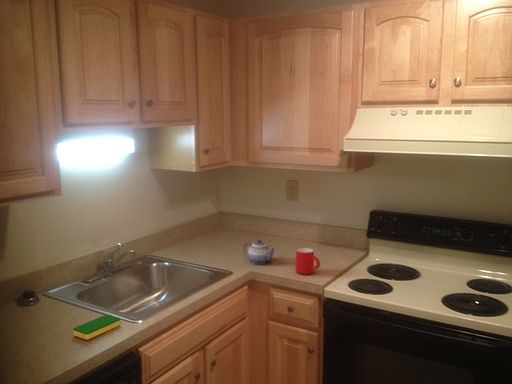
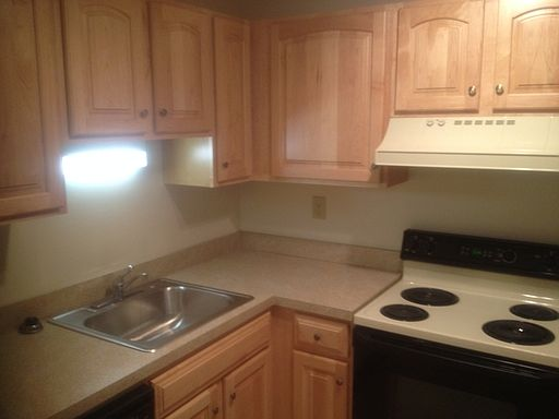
- mug (308, 262)
- teapot (259, 251)
- dish sponge (97, 326)
